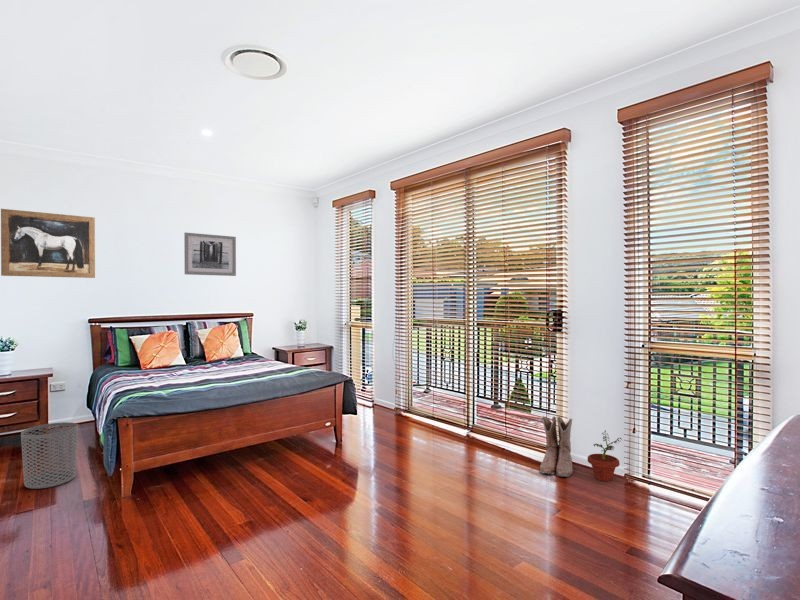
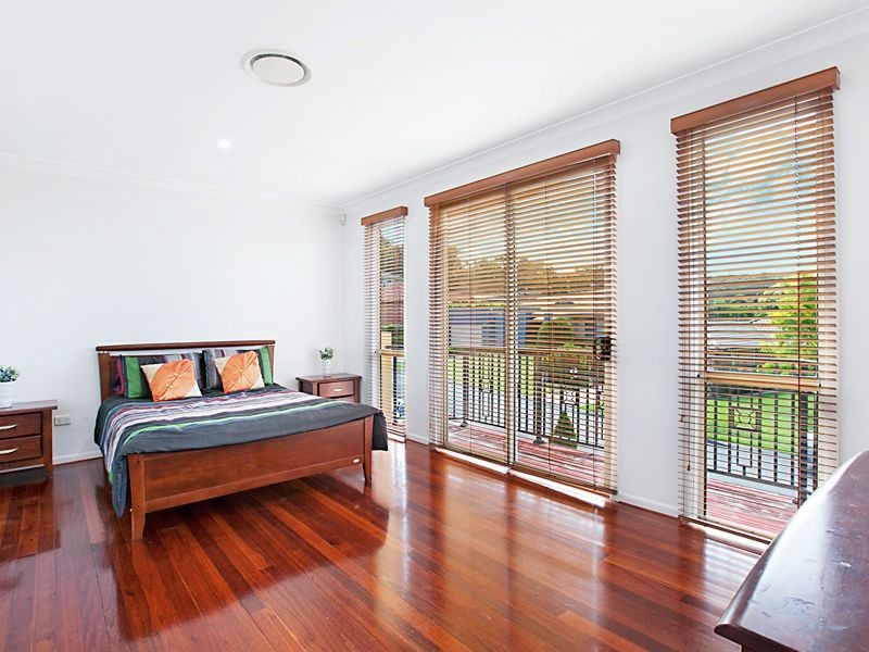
- wall art (211, 255)
- potted plant (604, 455)
- waste bin (50, 455)
- boots (556, 443)
- wall art (50, 245)
